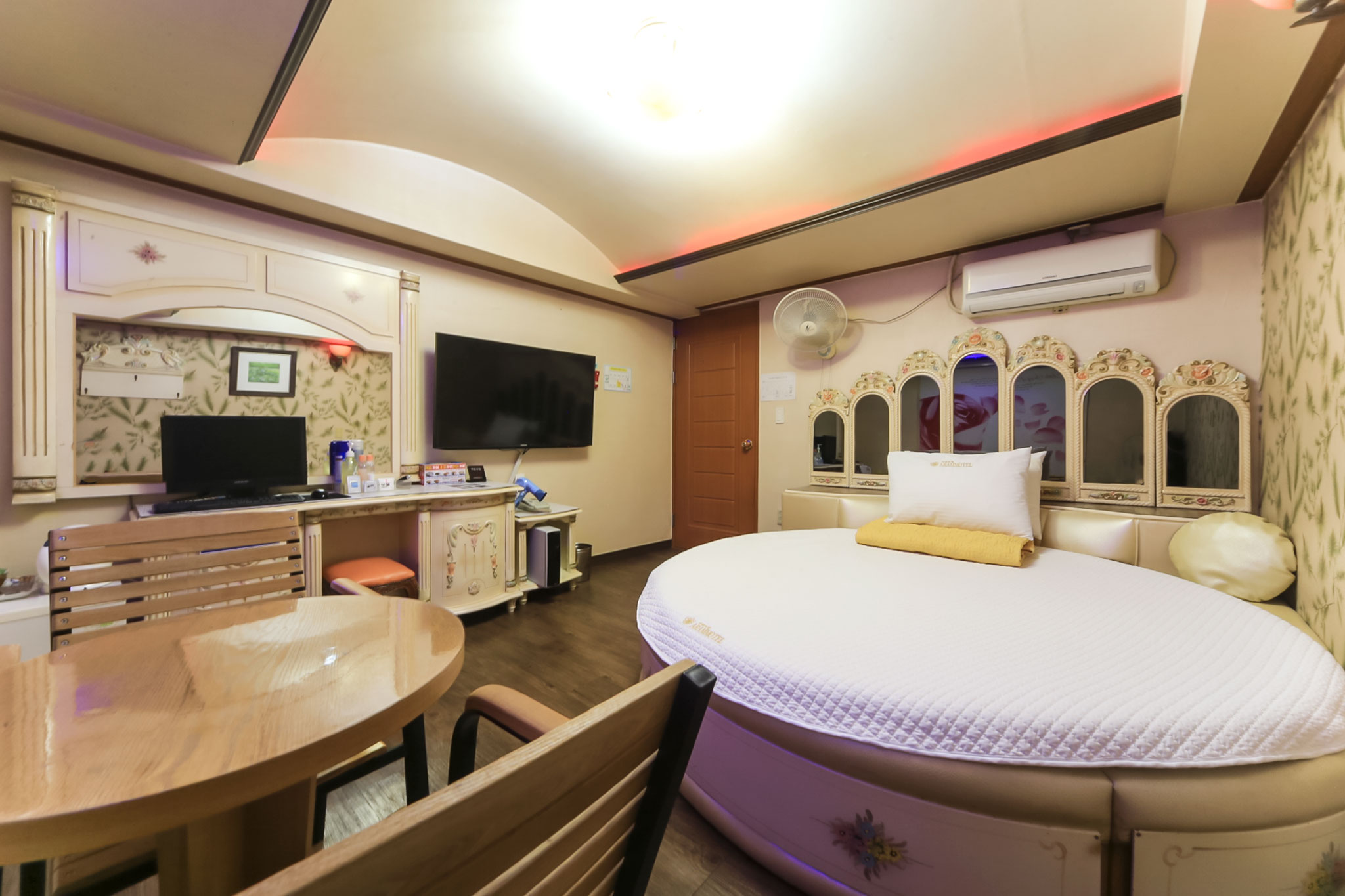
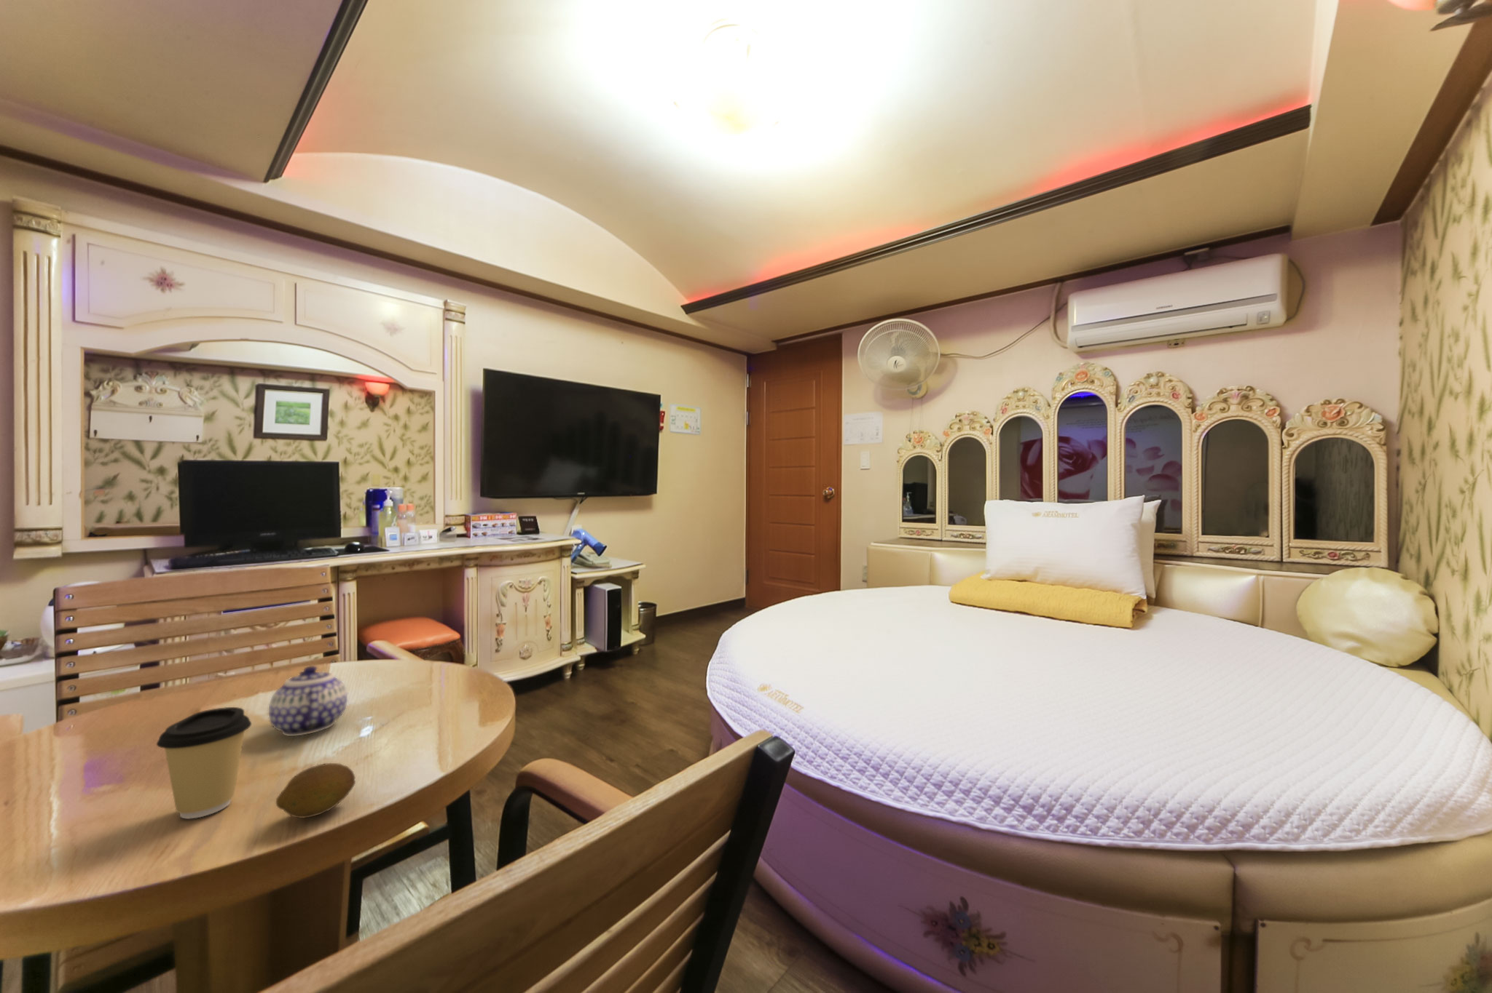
+ coffee cup (205, 762)
+ fruit (316, 790)
+ teapot (308, 697)
